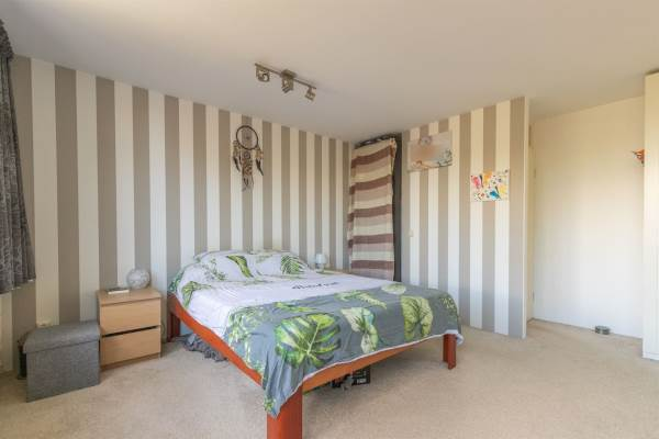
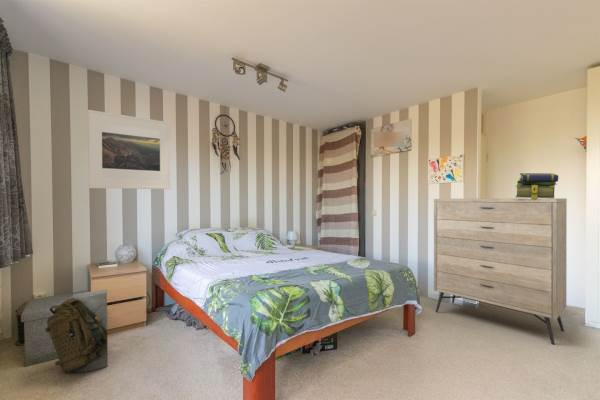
+ stack of books (536, 186)
+ dresser (494, 259)
+ backpack (78, 333)
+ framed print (132, 152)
